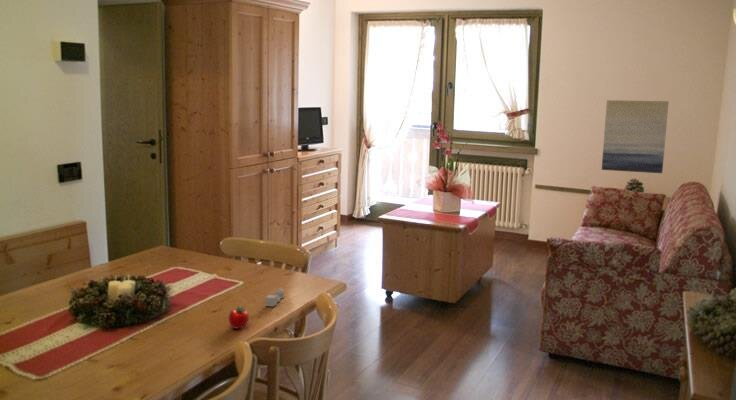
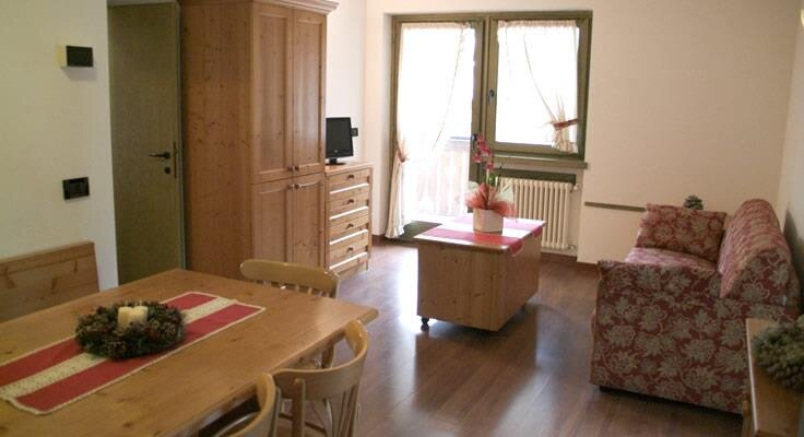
- salt and pepper shaker set (275, 296)
- wall art (634, 136)
- apple (239, 316)
